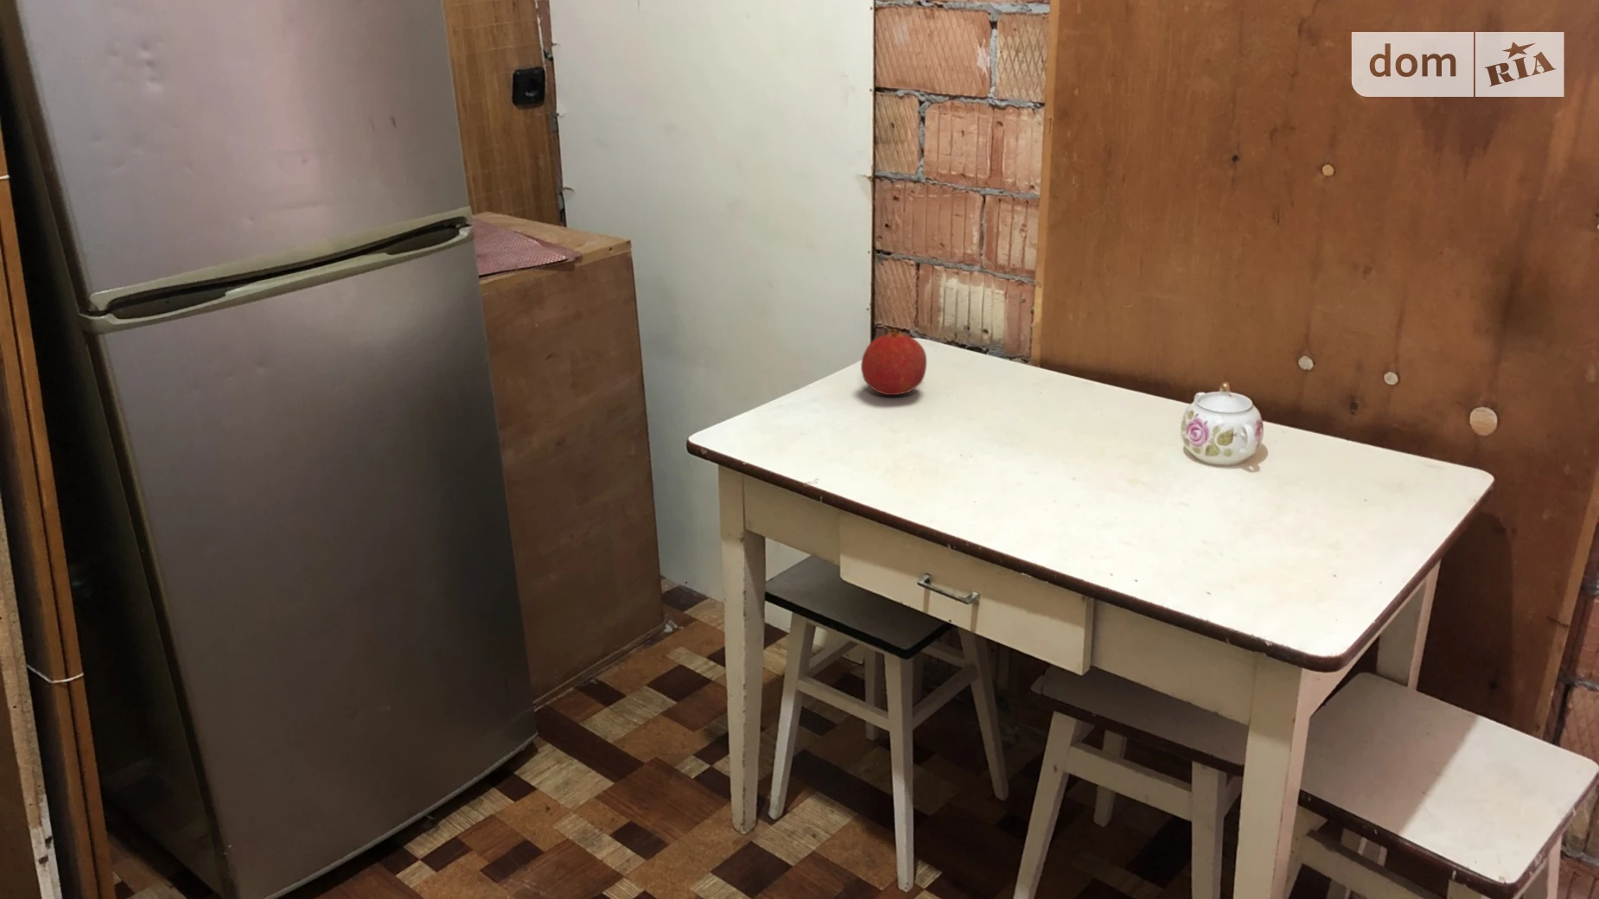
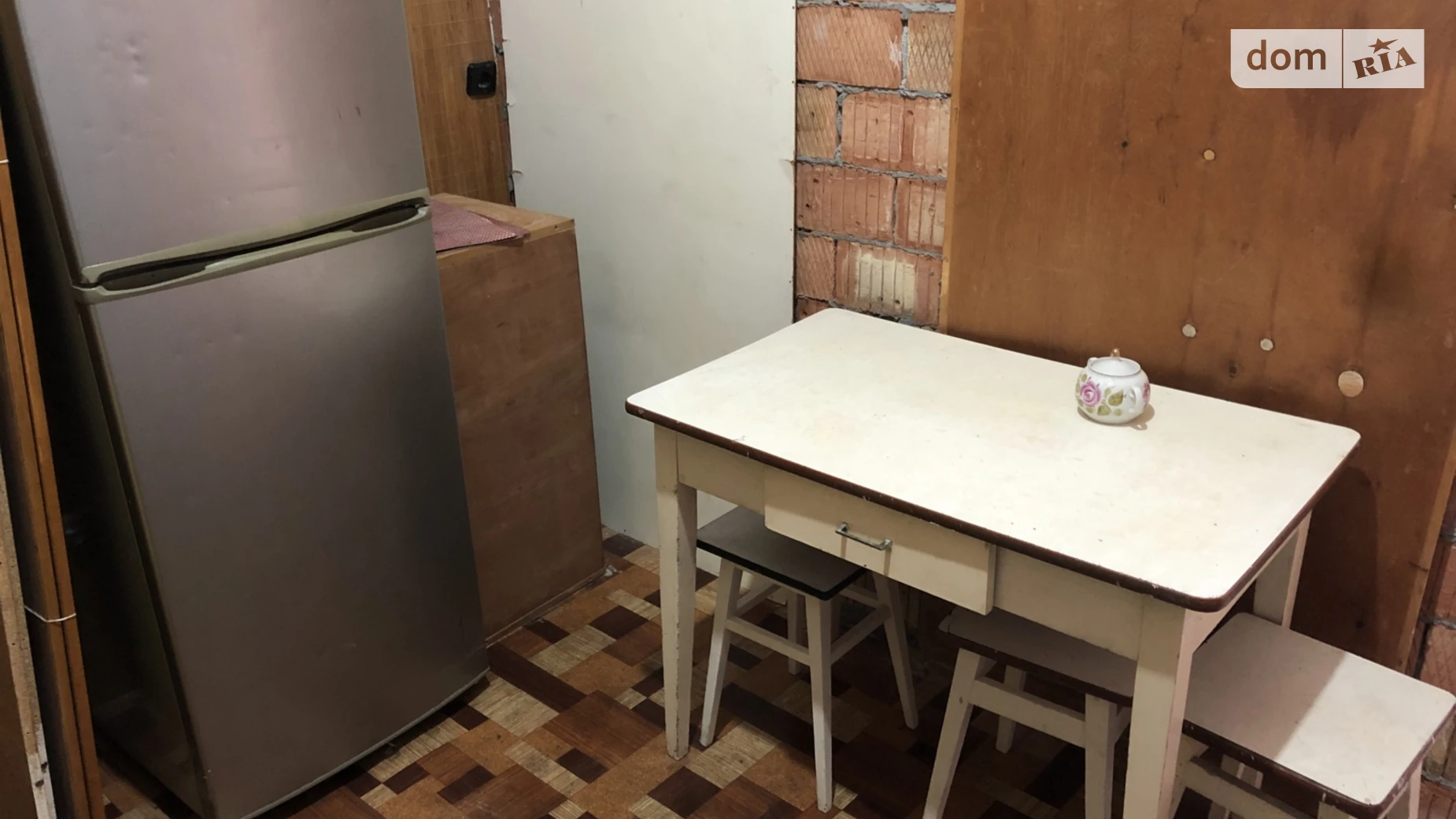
- fruit (894, 361)
